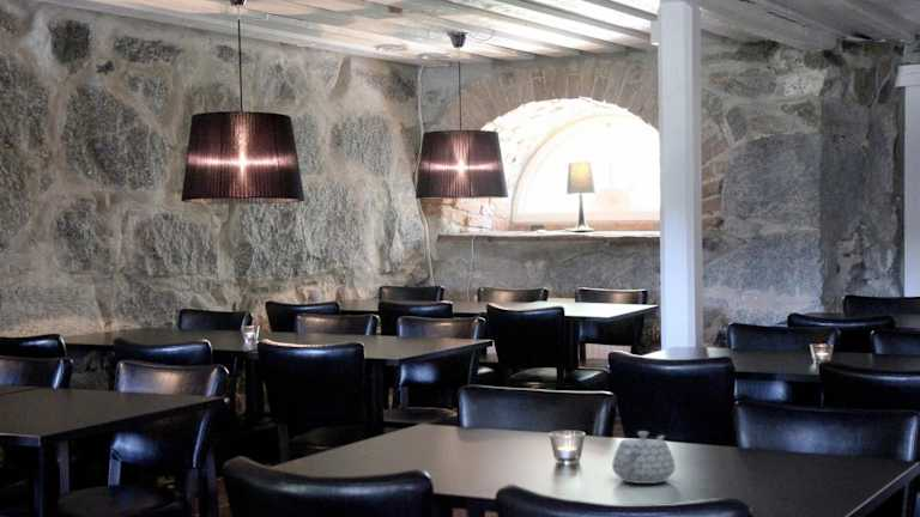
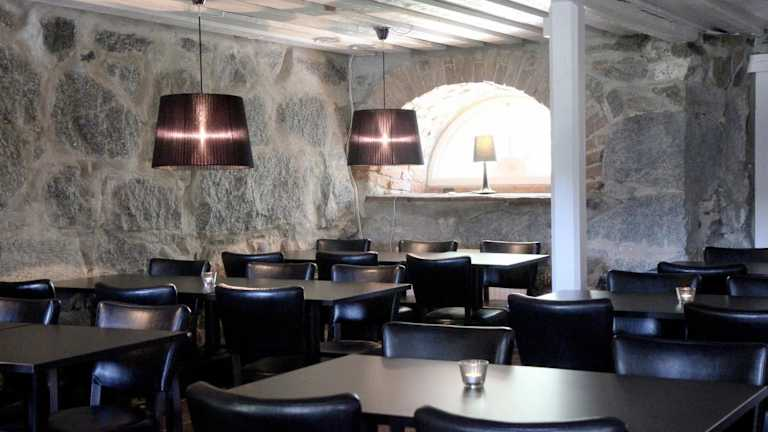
- teapot (644, 455)
